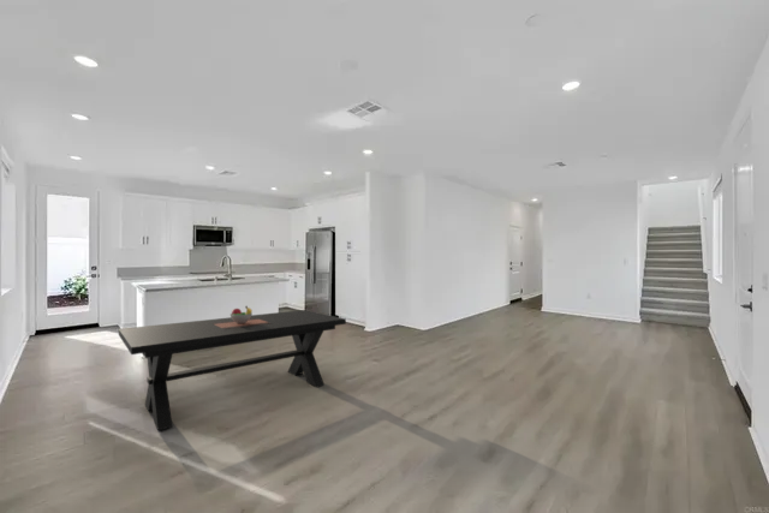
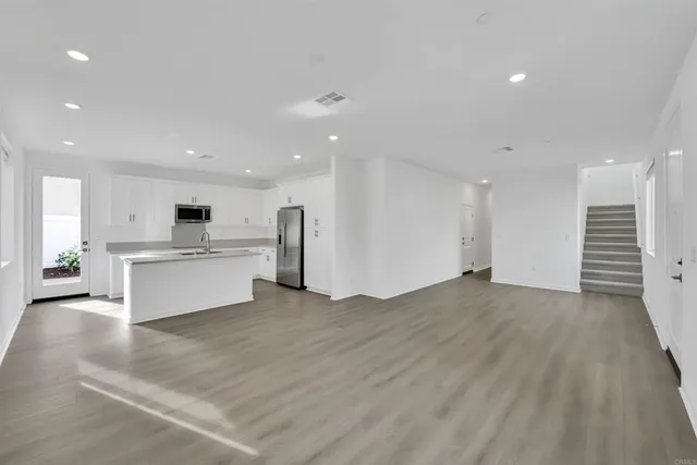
- dining table (240, 342)
